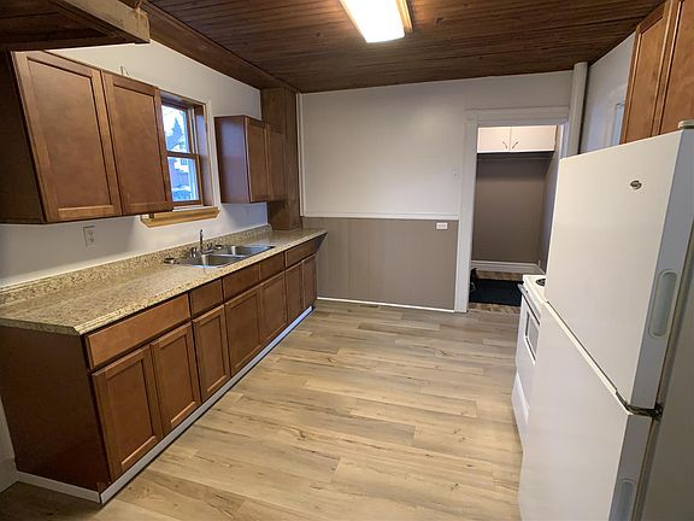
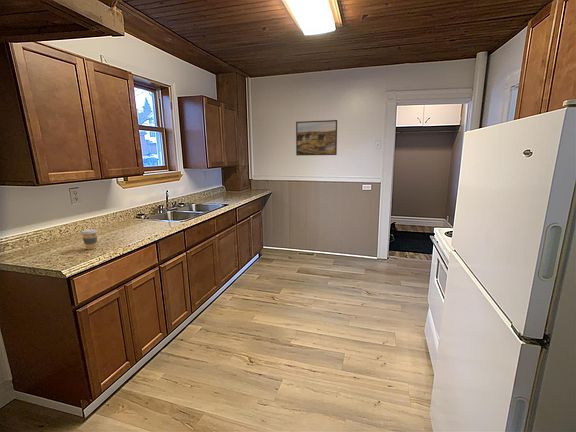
+ coffee cup (90, 239)
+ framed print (316, 138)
